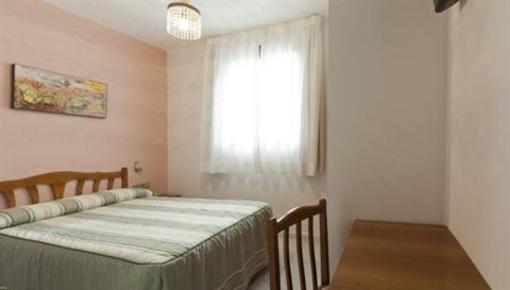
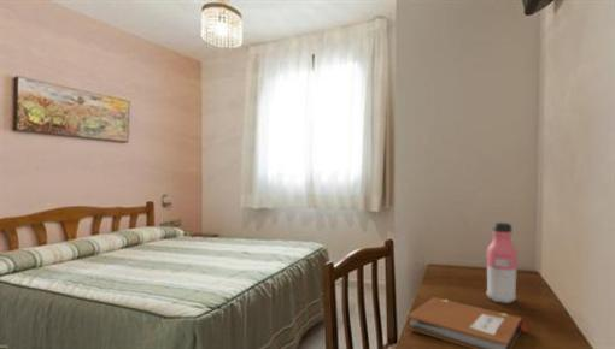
+ notebook (467, 323)
+ water bottle (502, 261)
